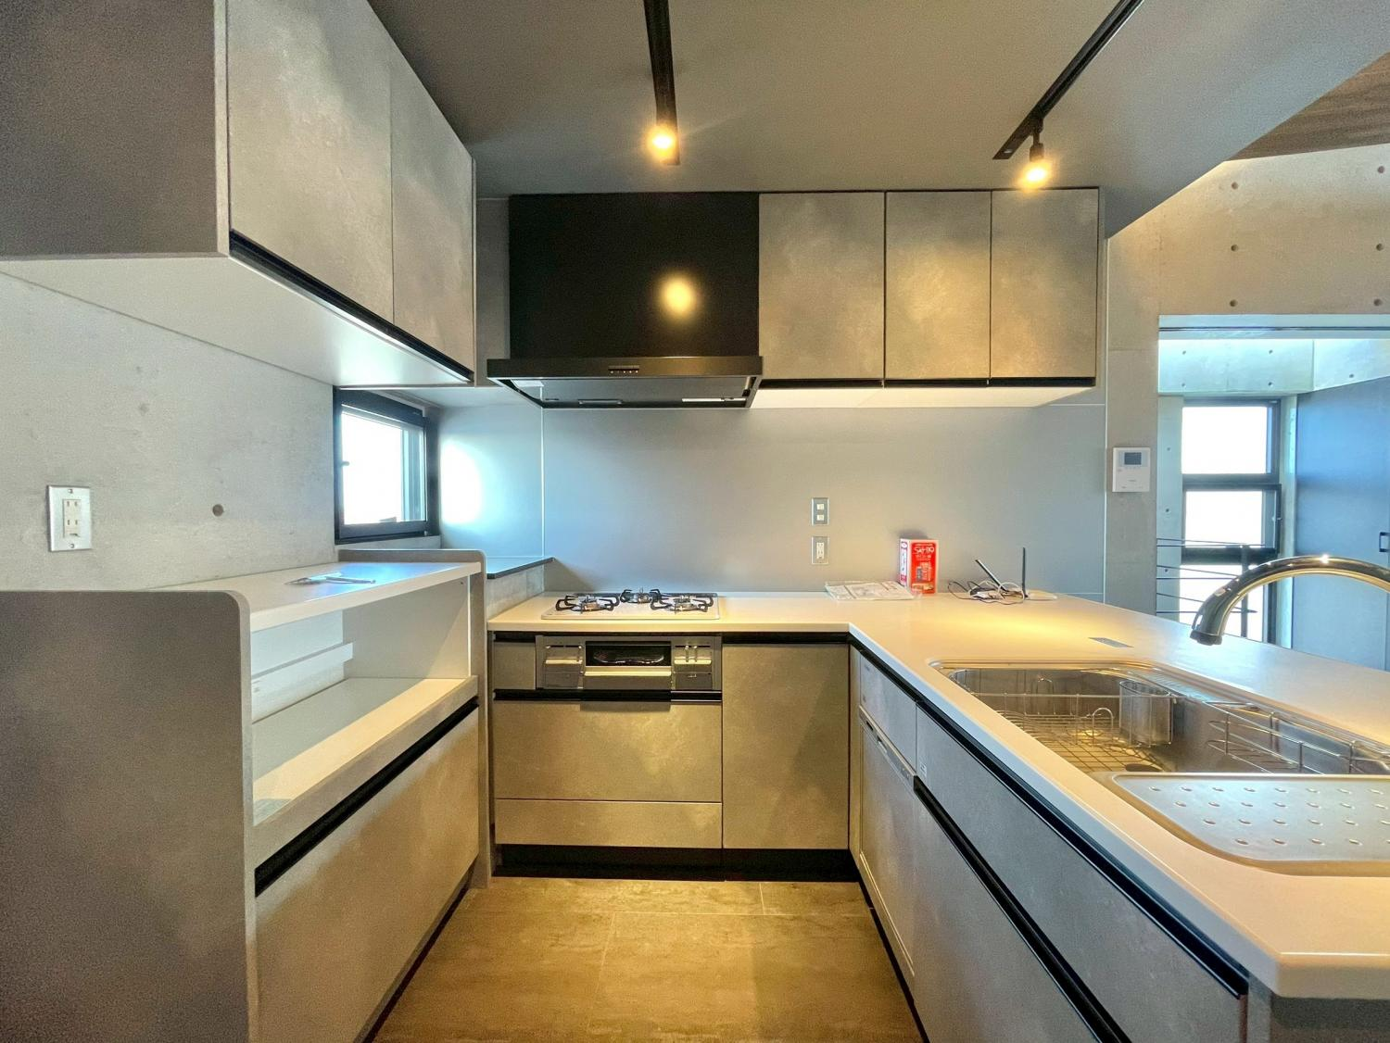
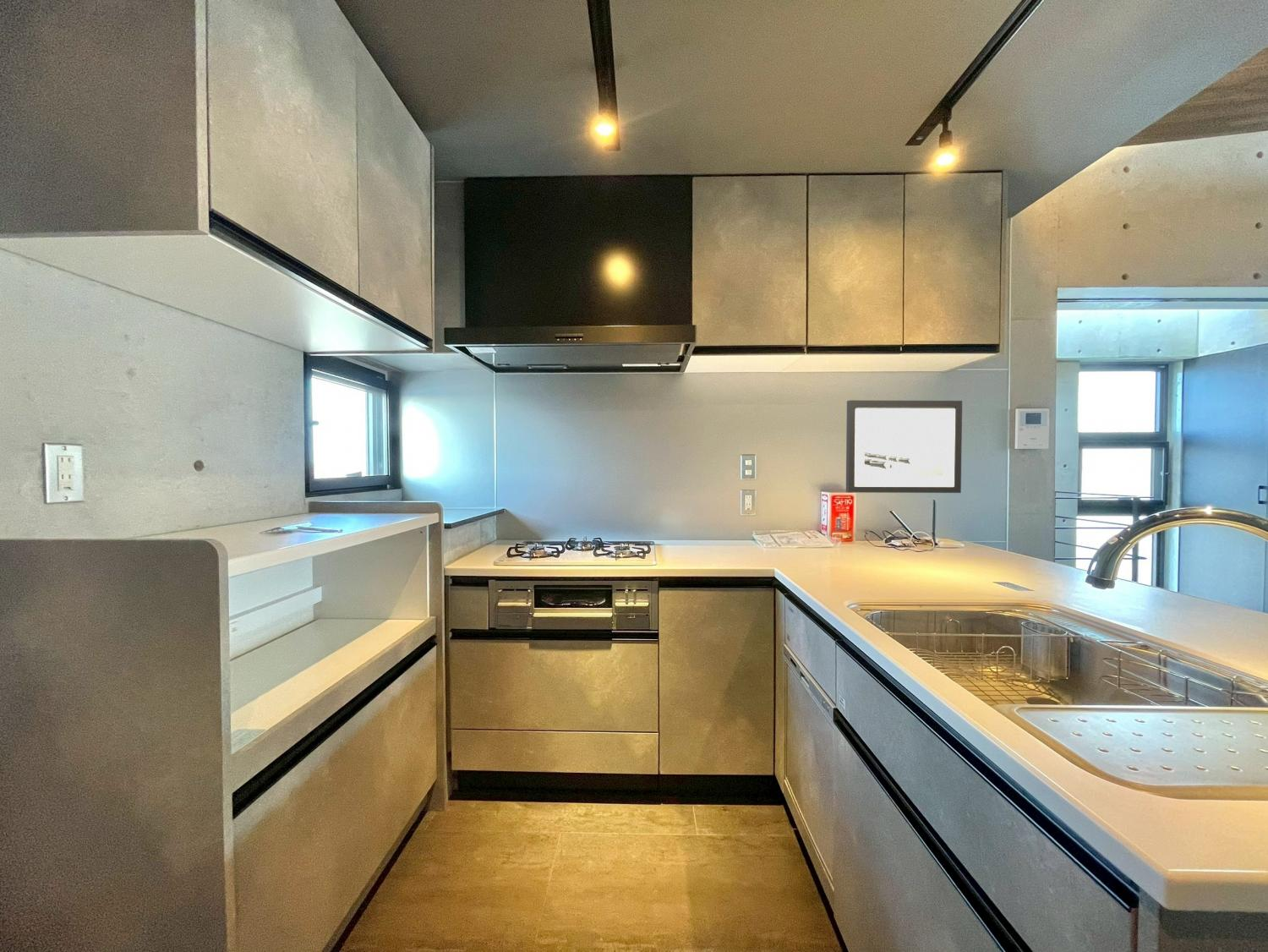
+ wall art (903, 446)
